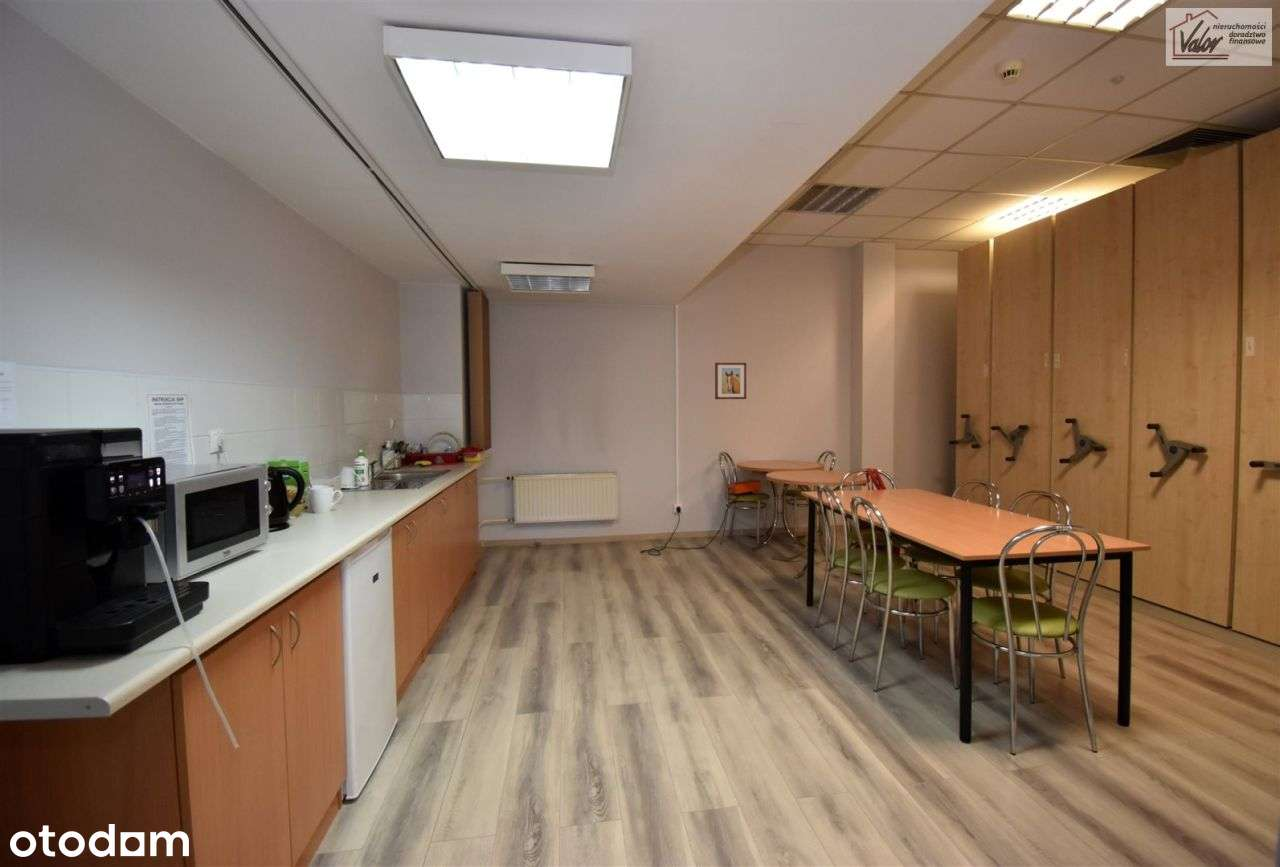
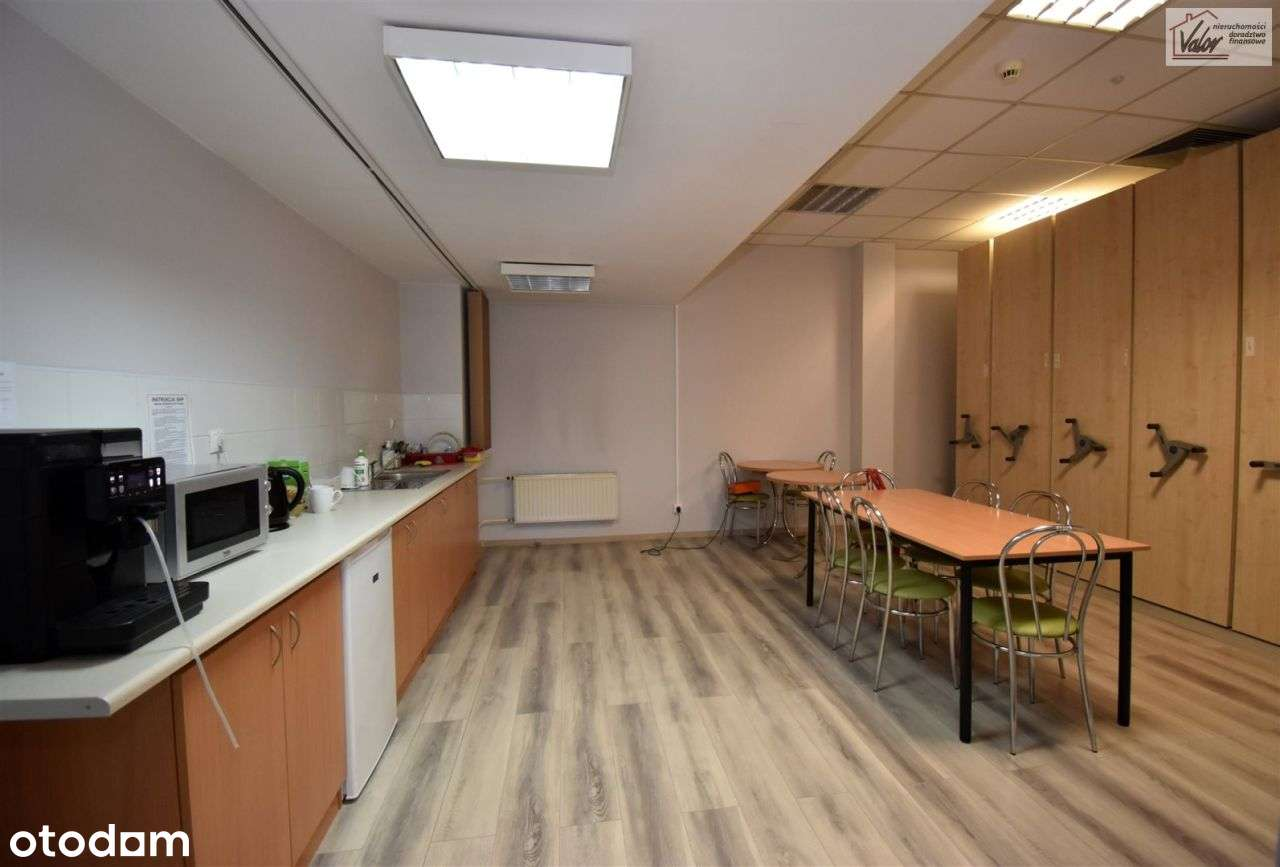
- wall art (730, 381)
